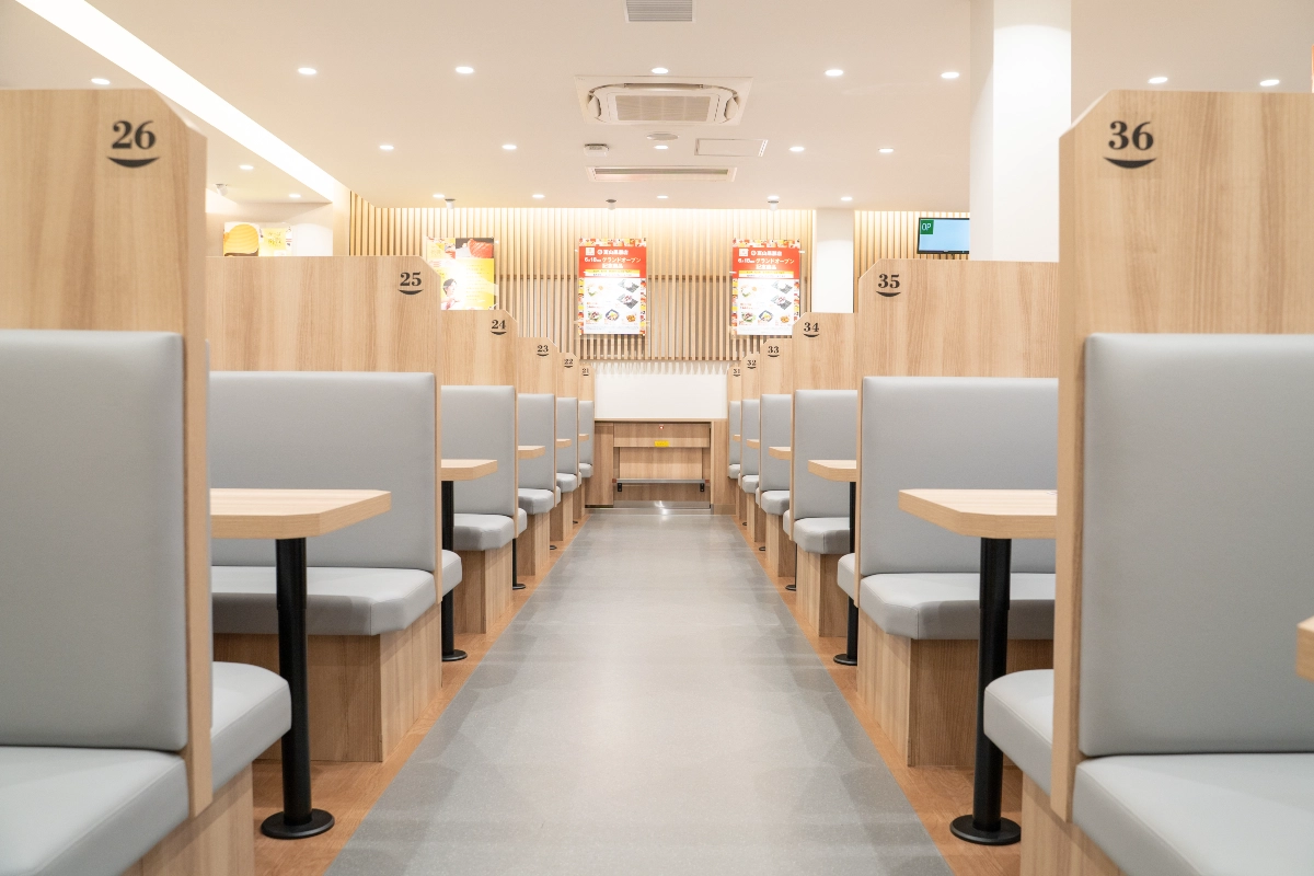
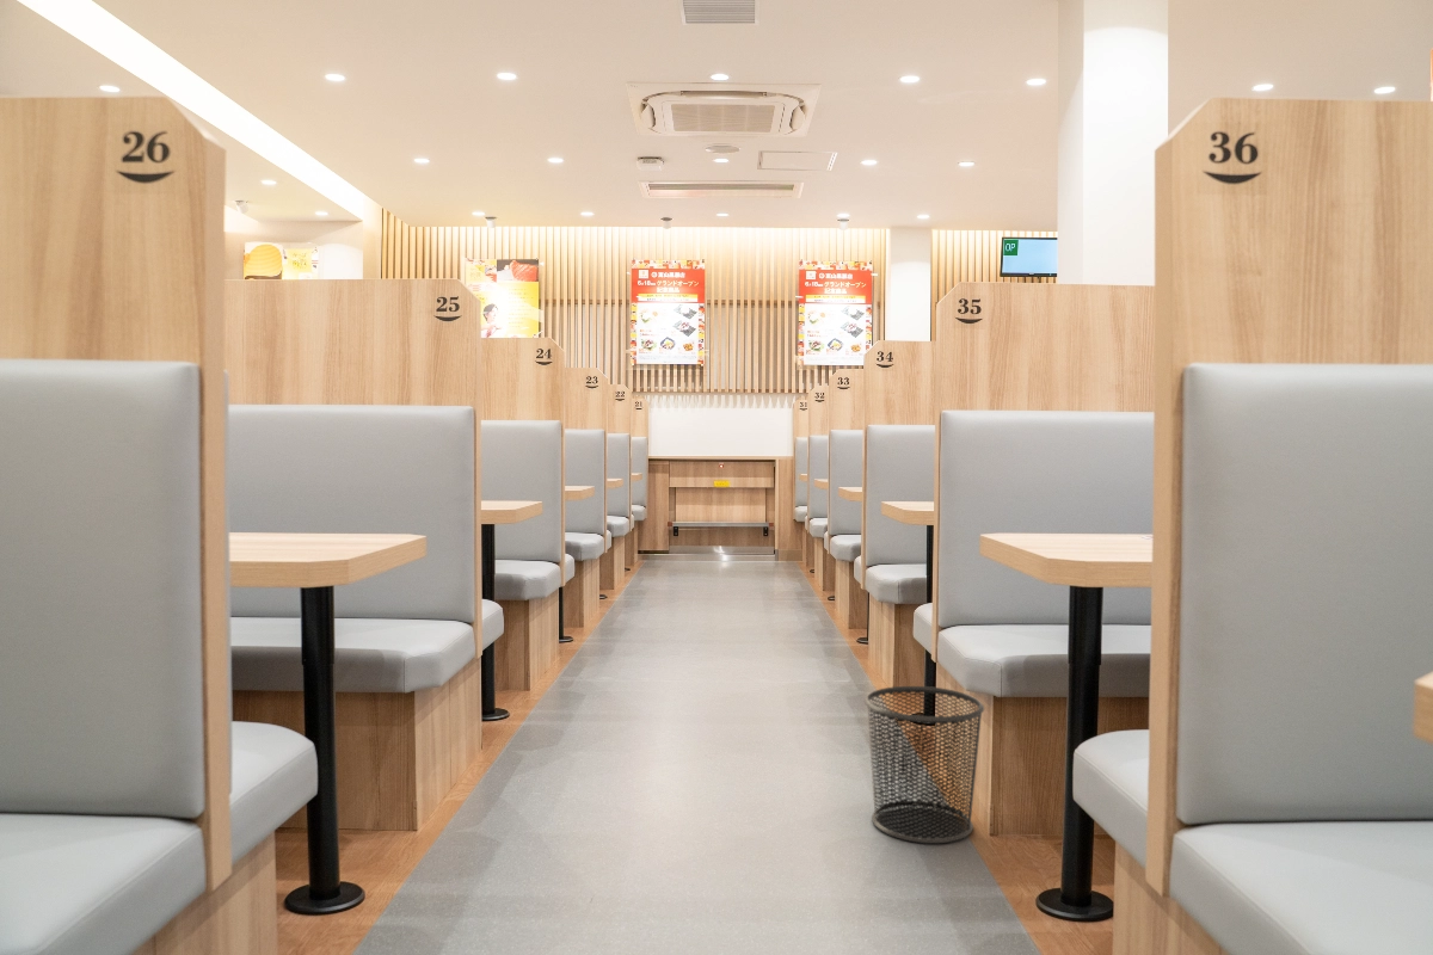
+ trash can (922, 762)
